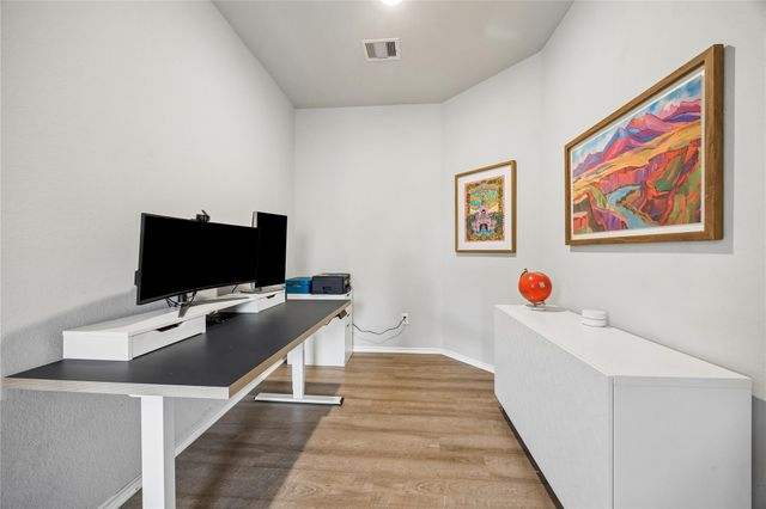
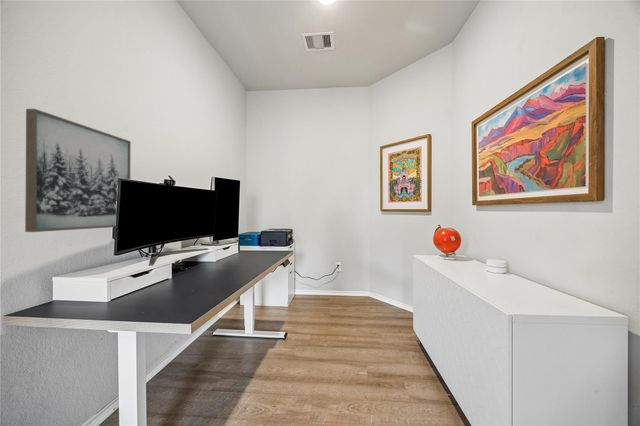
+ wall art (87, 178)
